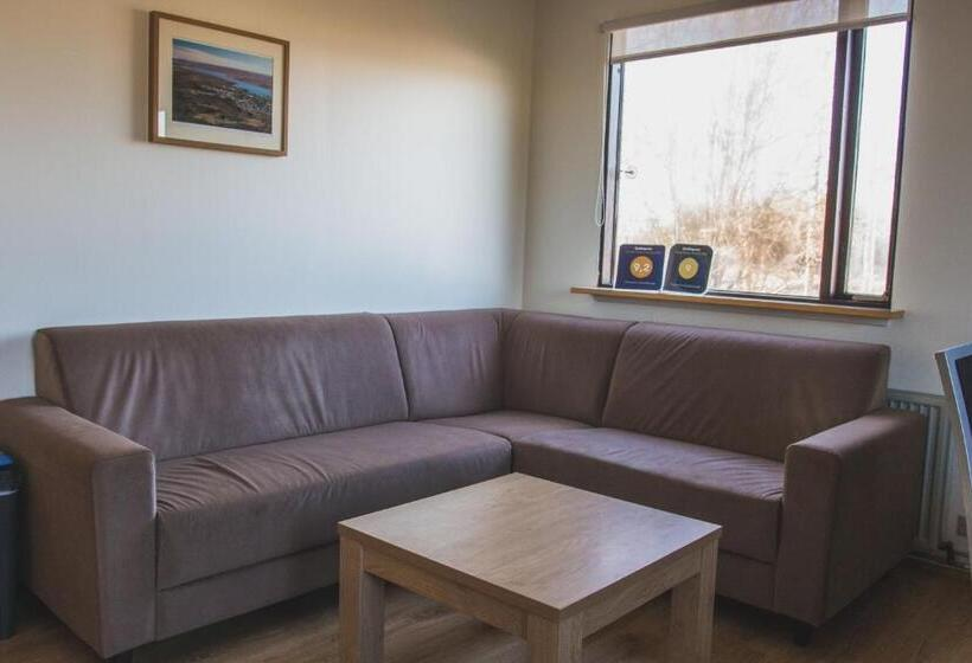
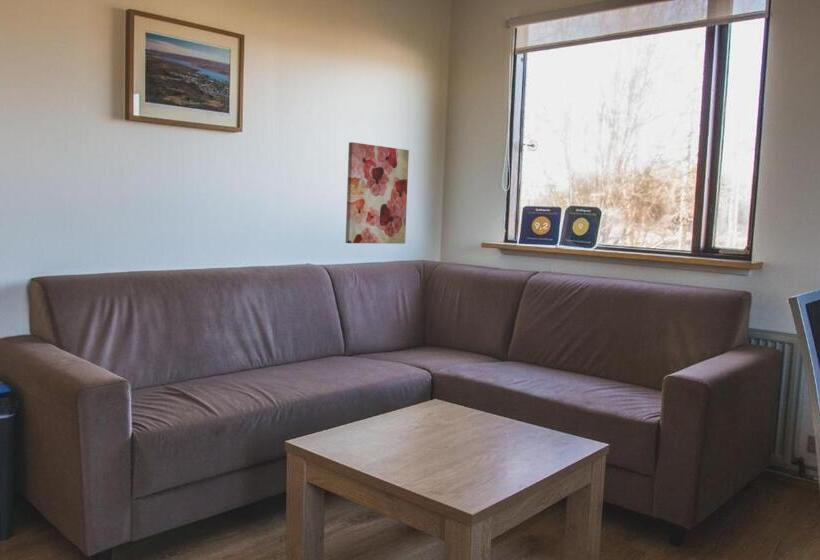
+ wall art (378, 195)
